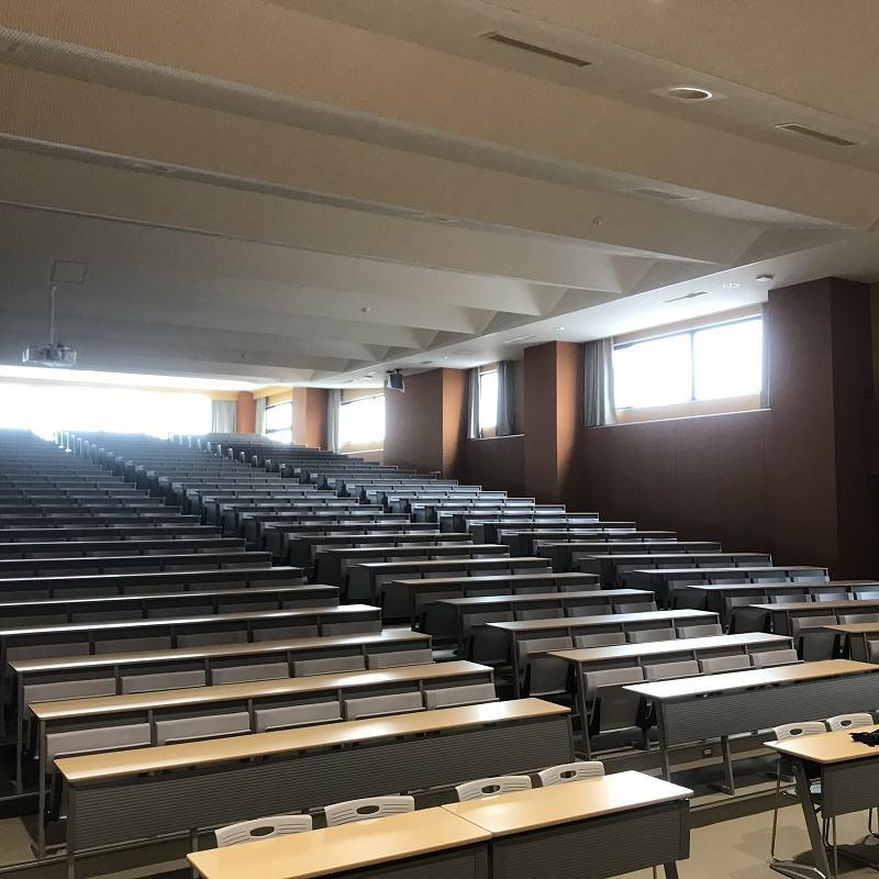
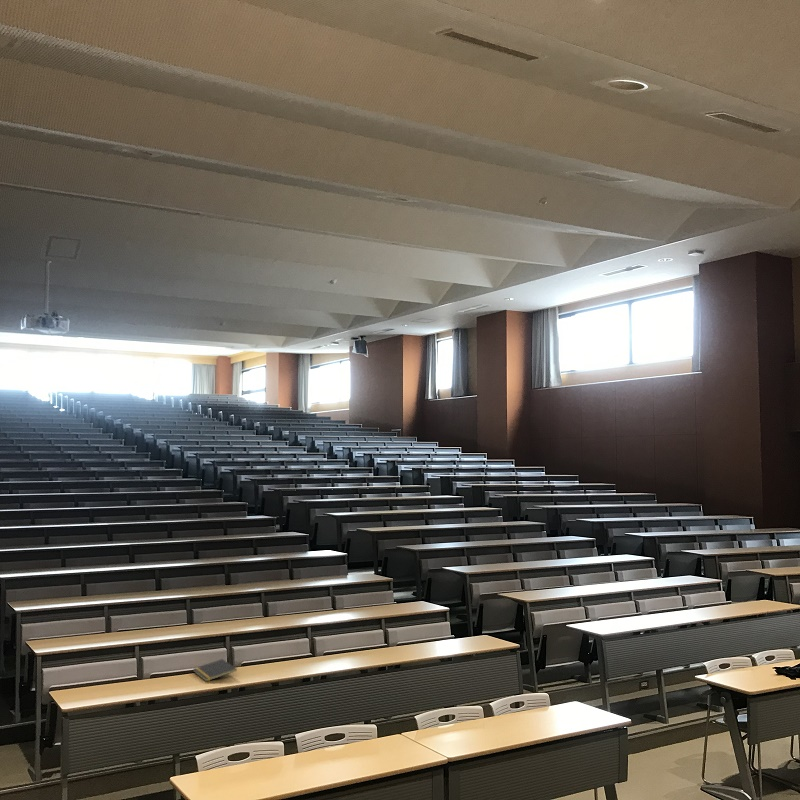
+ notepad (214, 669)
